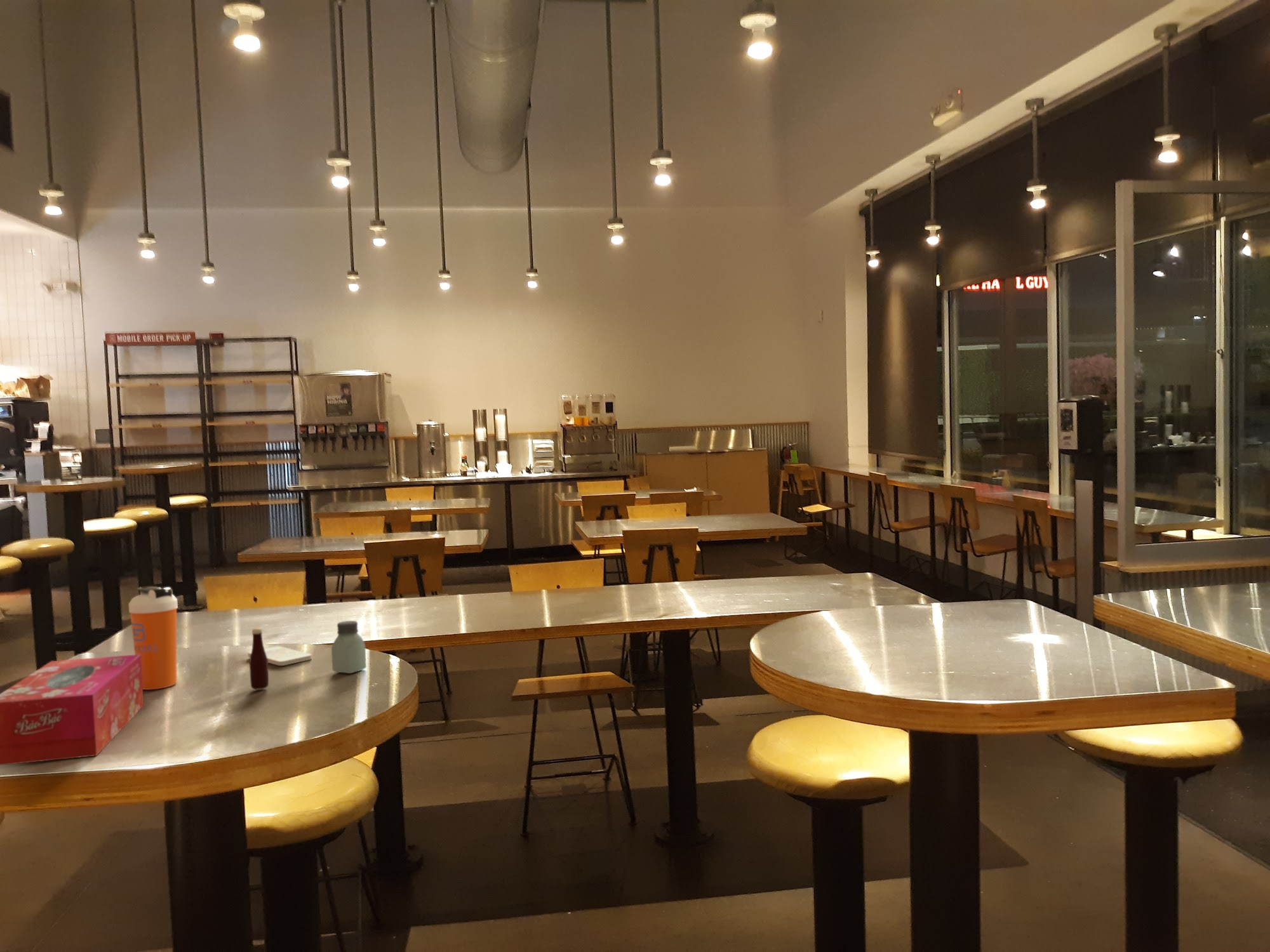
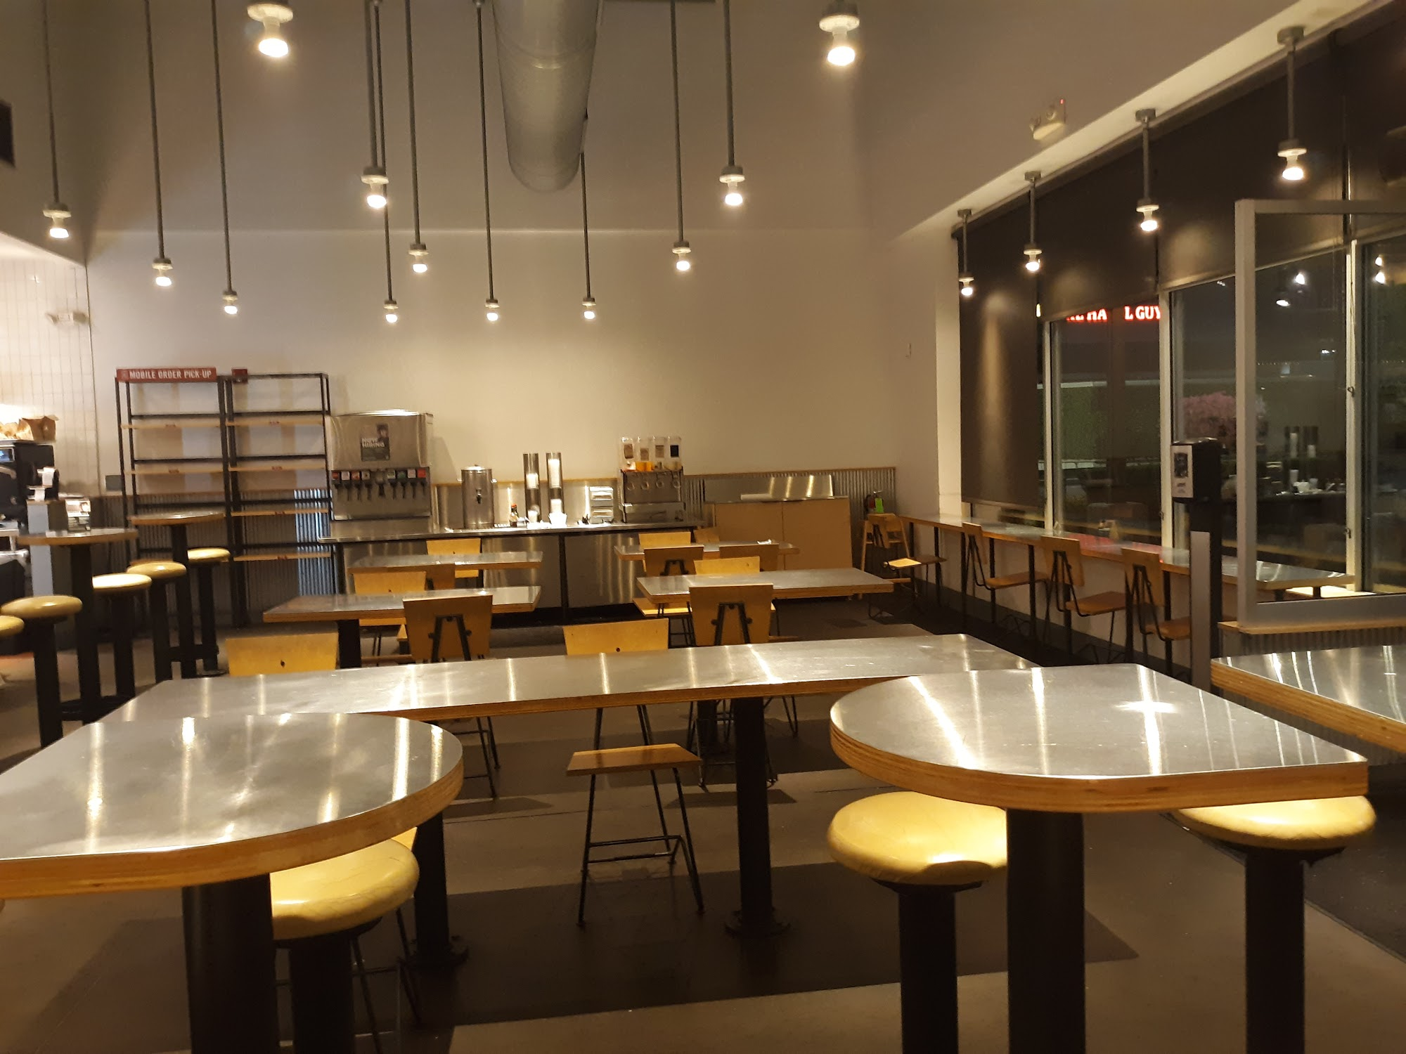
- shaker bottle (155, 637)
- saltshaker (348, 646)
- tabasco sauce (258, 658)
- smartphone (279, 656)
- tissue box (72, 704)
